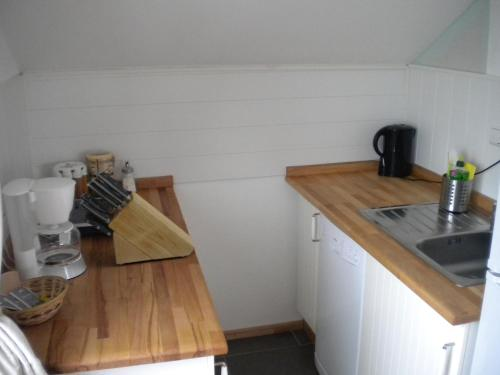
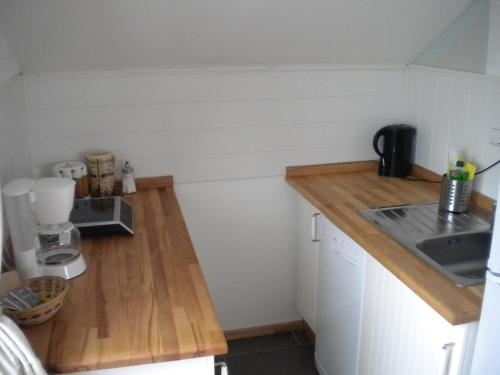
- knife block (137, 212)
